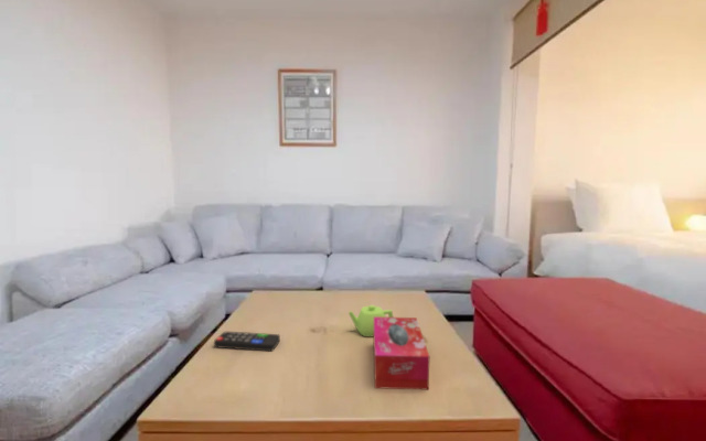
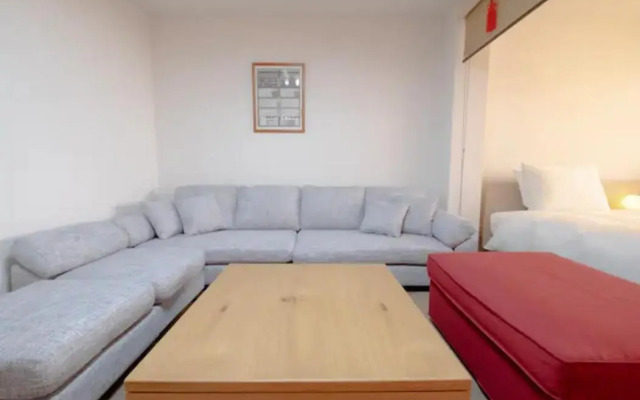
- tissue box (397, 348)
- teapot (371, 318)
- remote control (247, 340)
